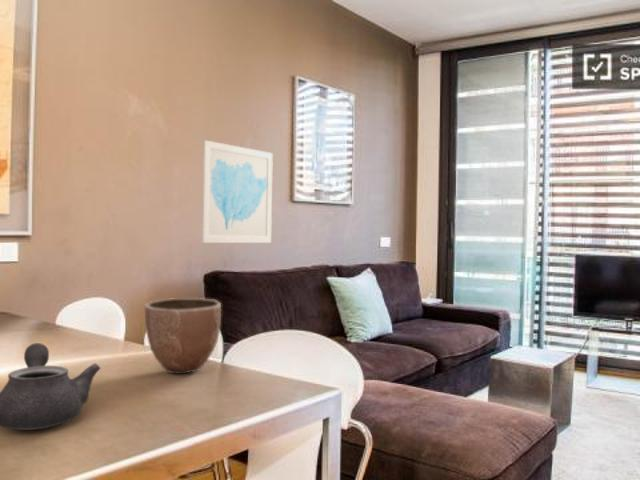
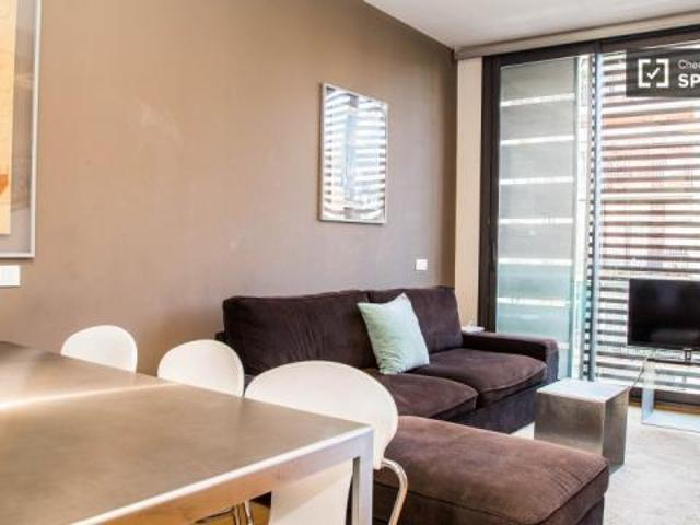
- wall art (239, 195)
- teapot (43, 382)
- decorative bowl (183, 336)
